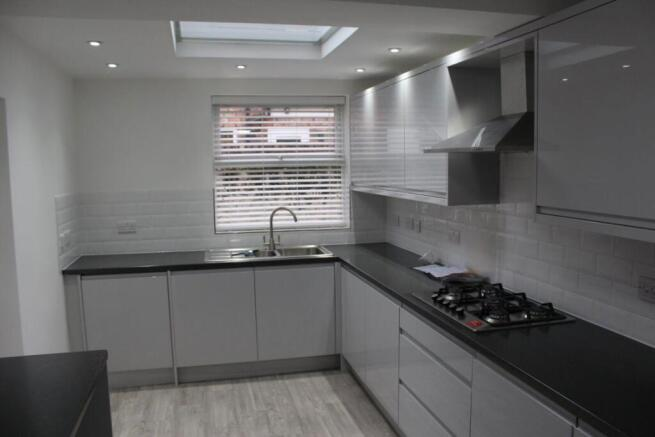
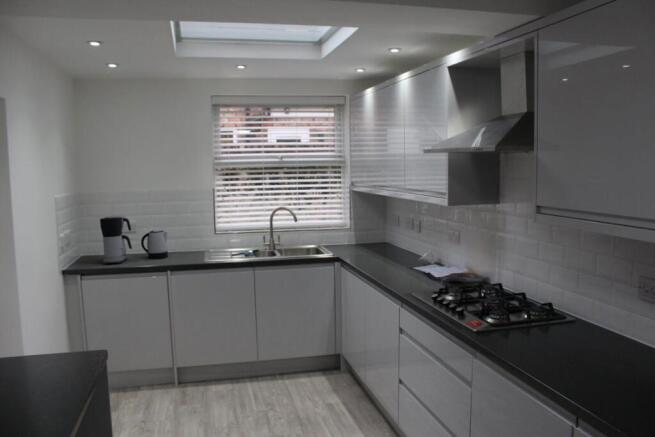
+ kettle (154, 243)
+ coffee maker (116, 238)
